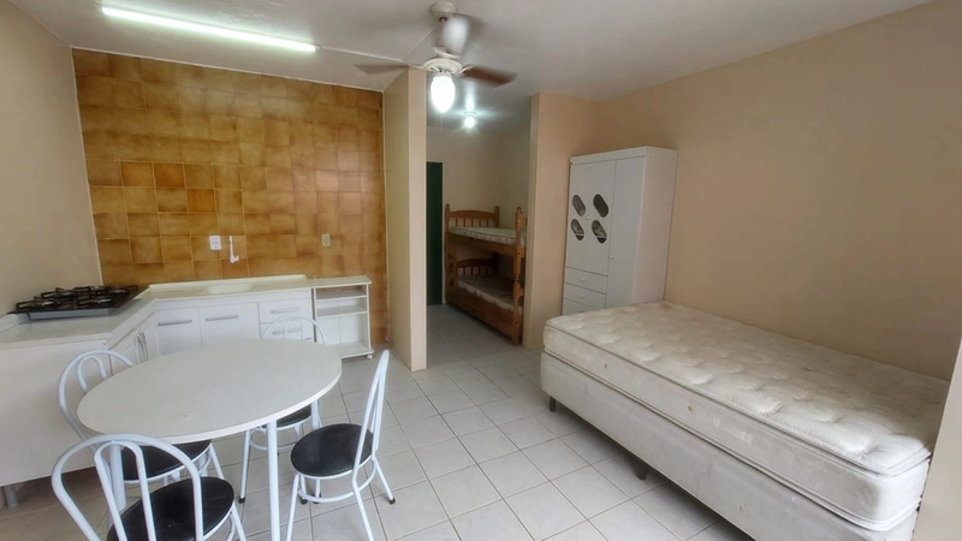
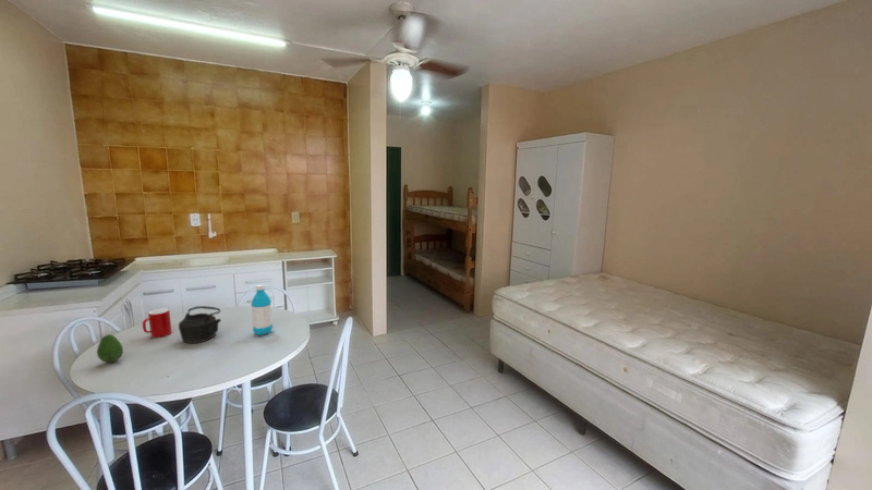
+ water bottle (262, 309)
+ cup (156, 323)
+ teapot (202, 324)
+ fruit (109, 348)
